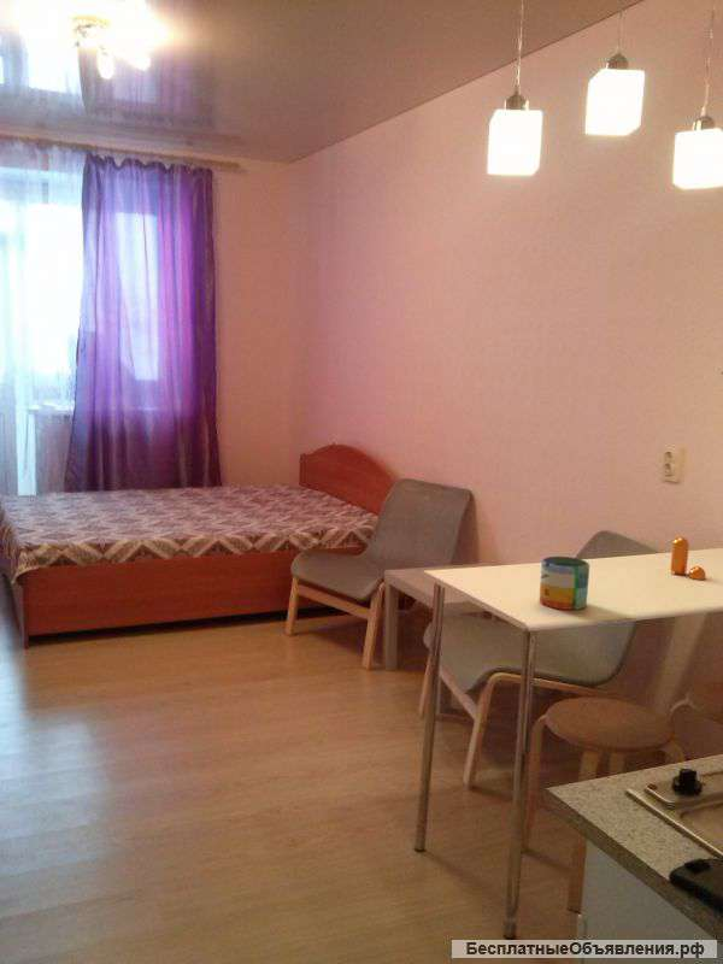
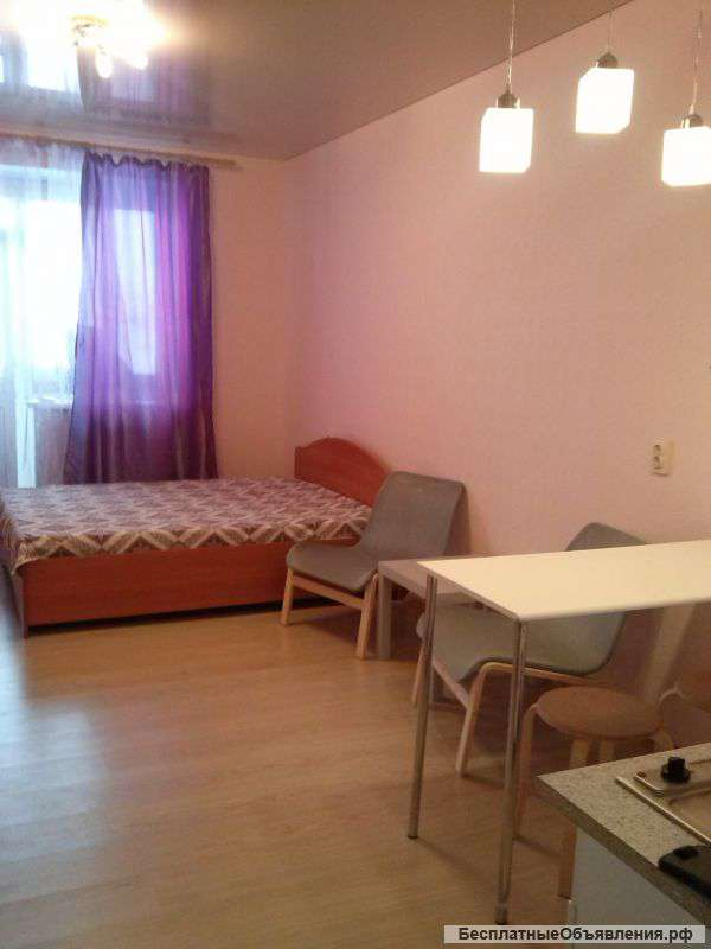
- mug (562, 580)
- pepper shaker (687, 557)
